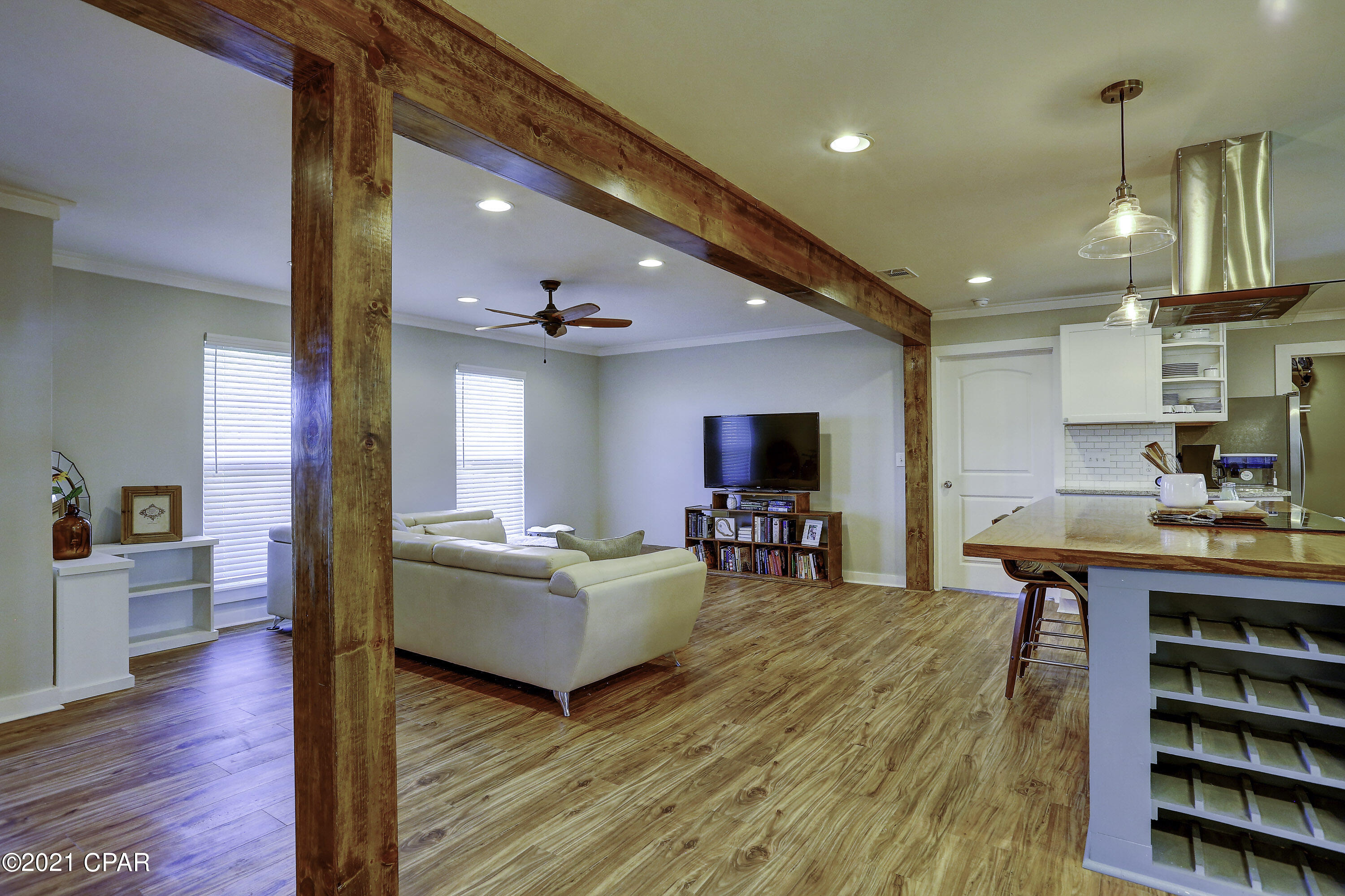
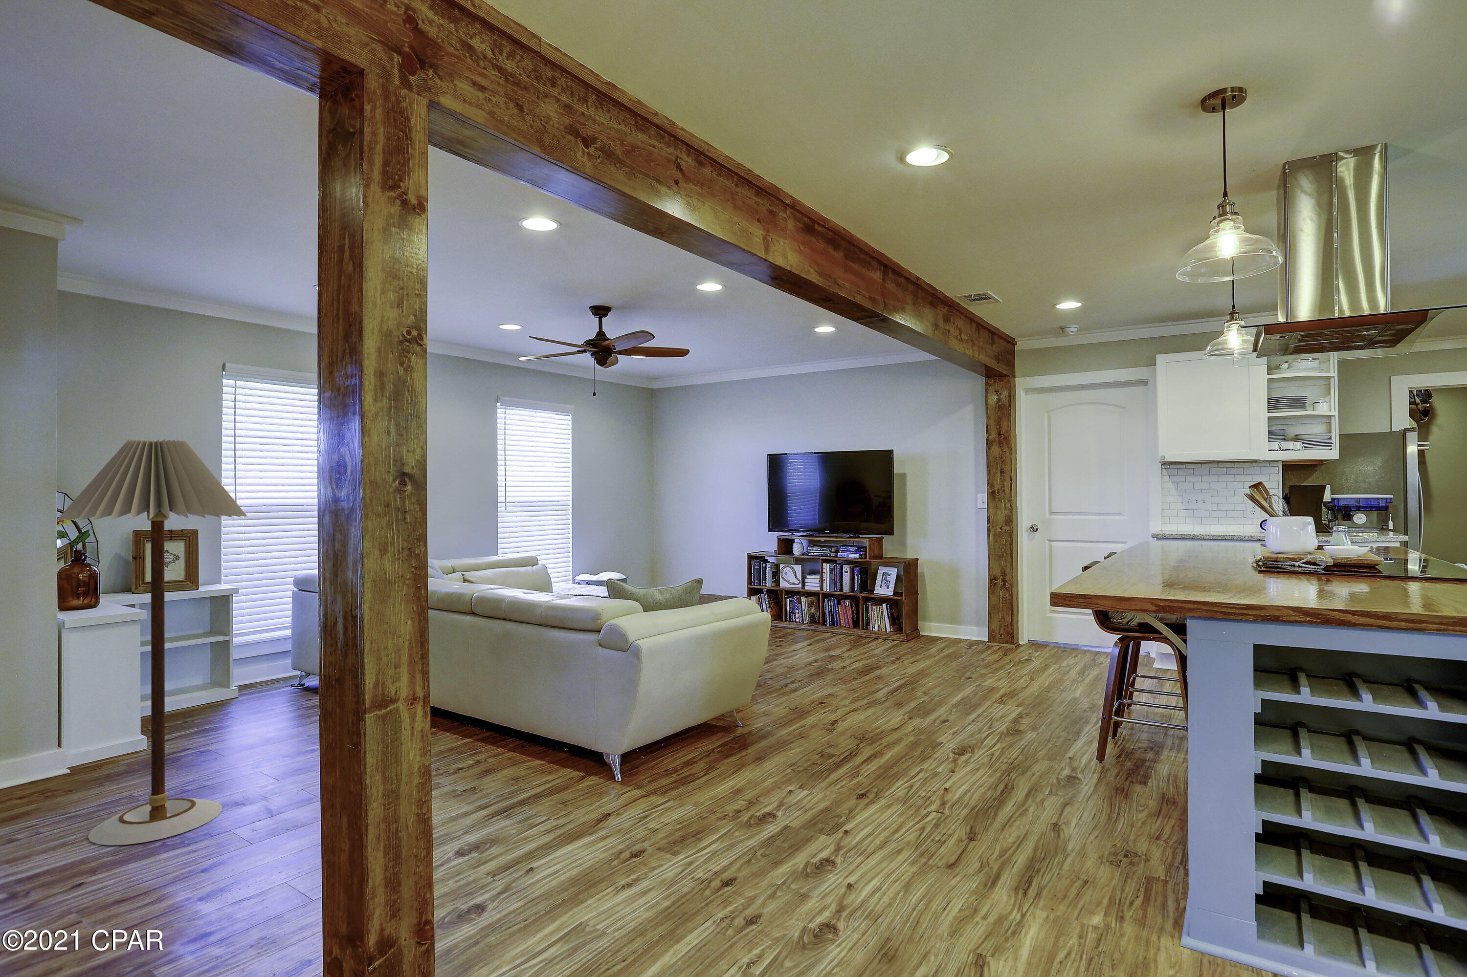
+ floor lamp (157, 630)
